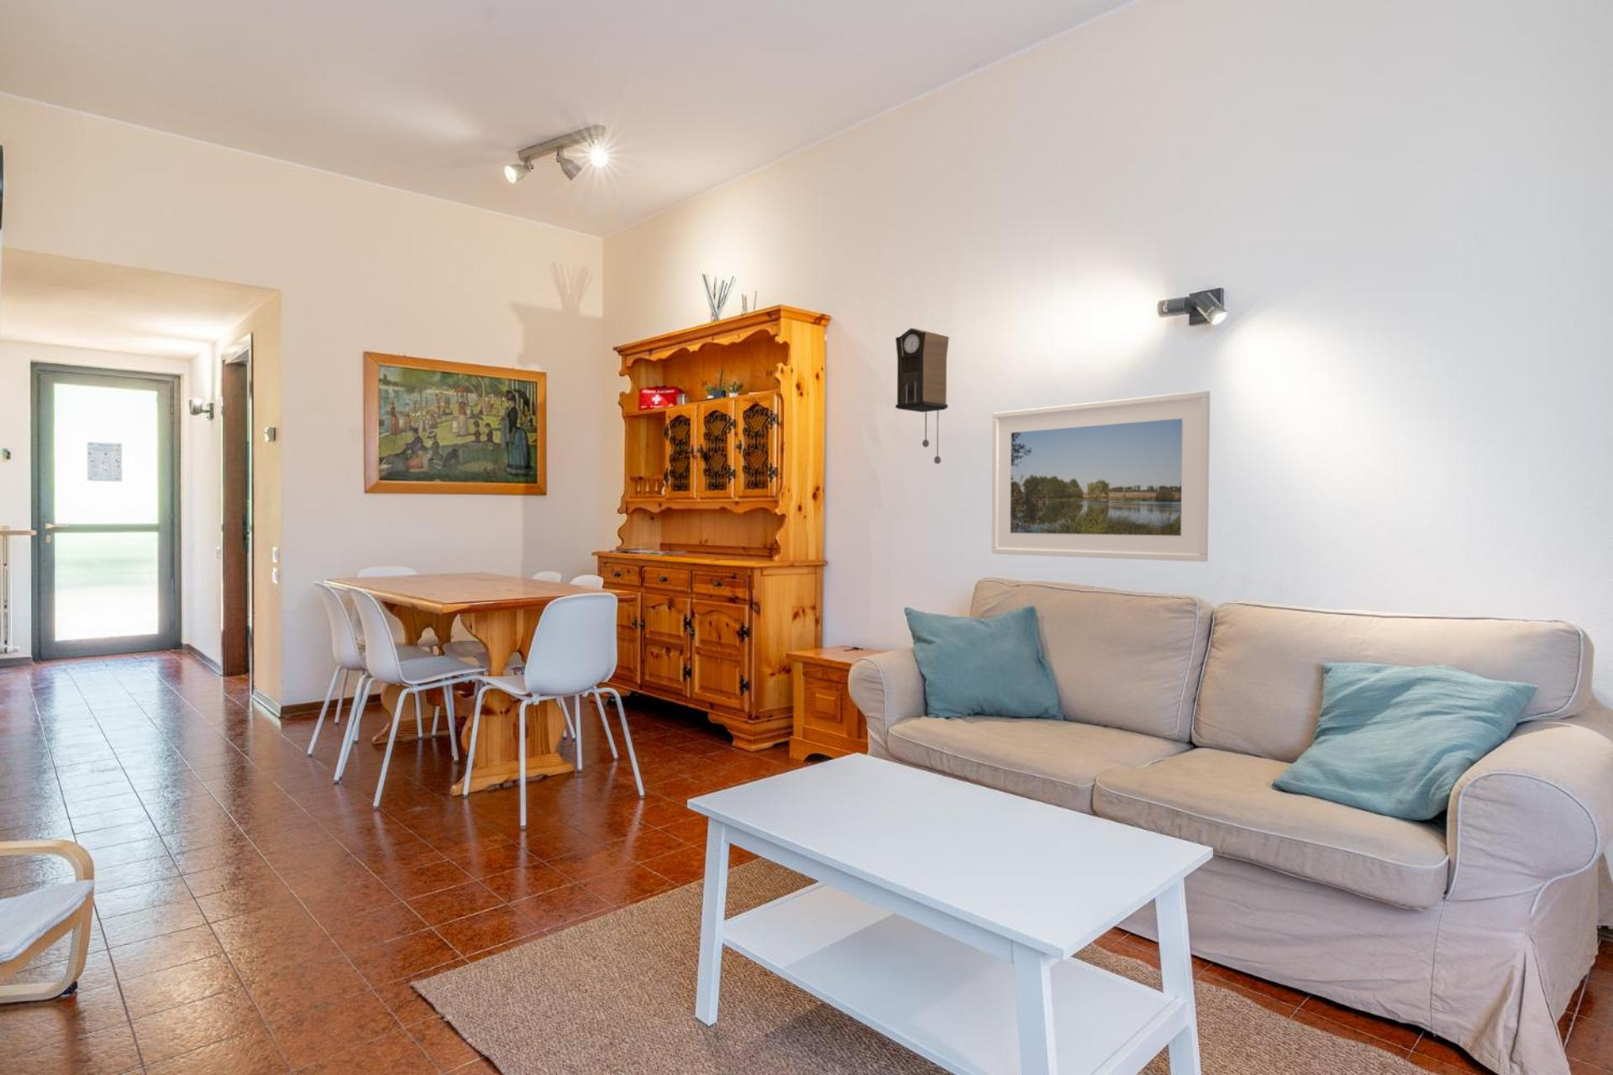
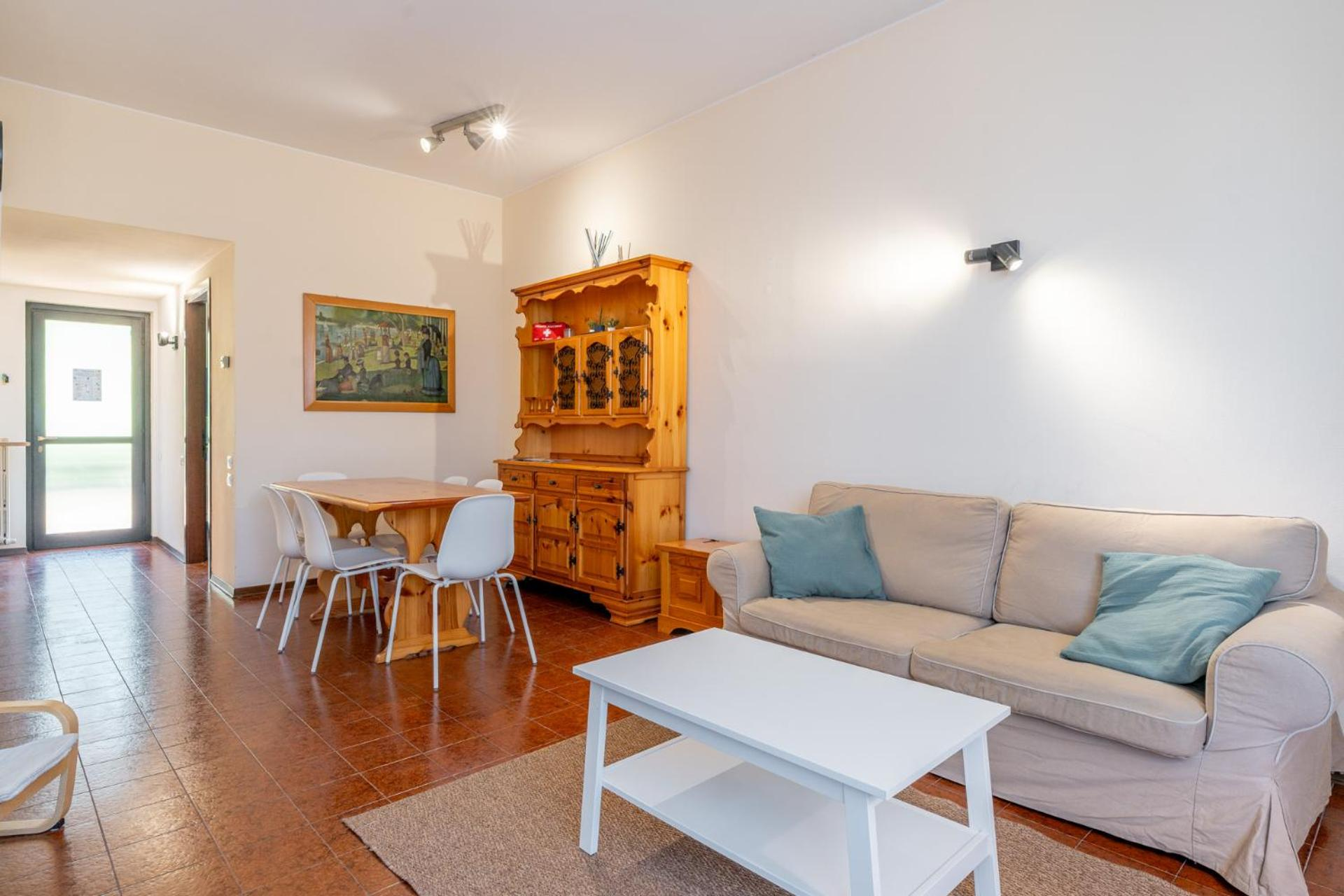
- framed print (1090, 480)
- pendulum clock (922, 396)
